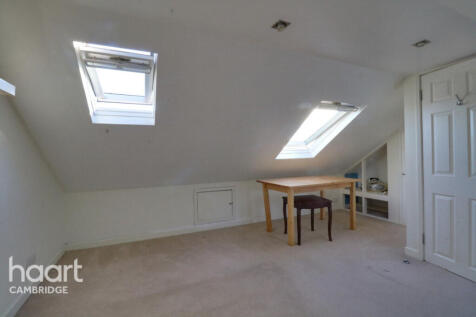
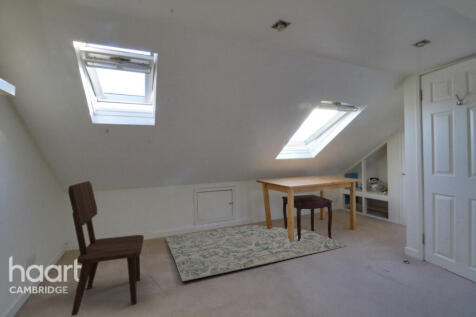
+ rug (250, 240)
+ dining chair (111, 238)
